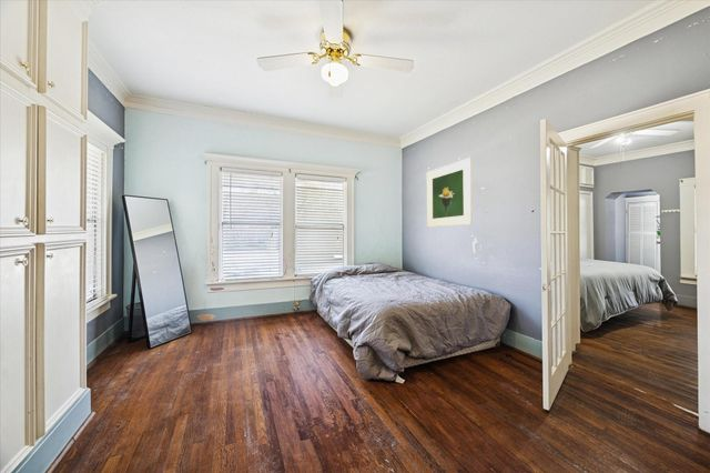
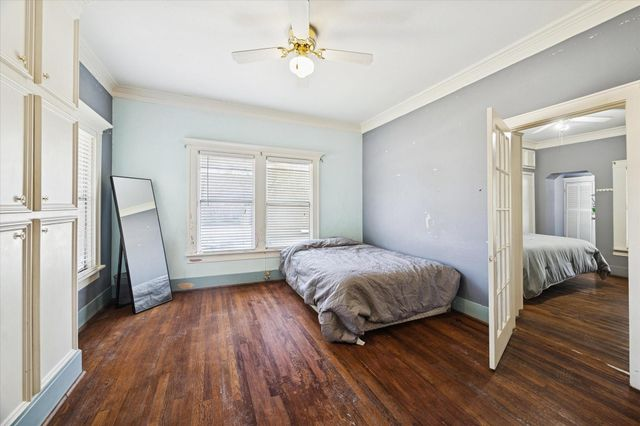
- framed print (447, 195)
